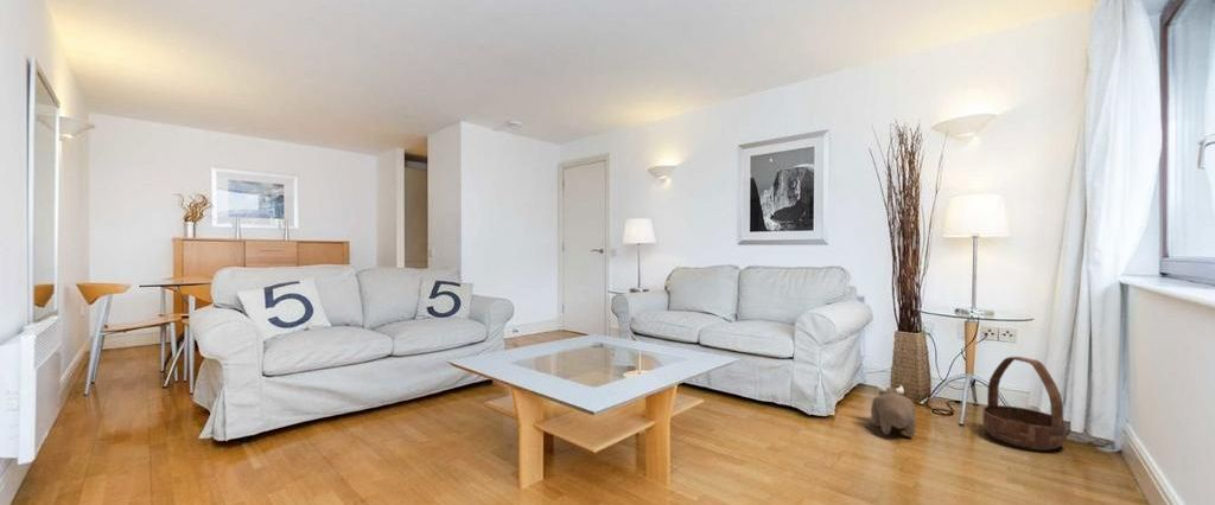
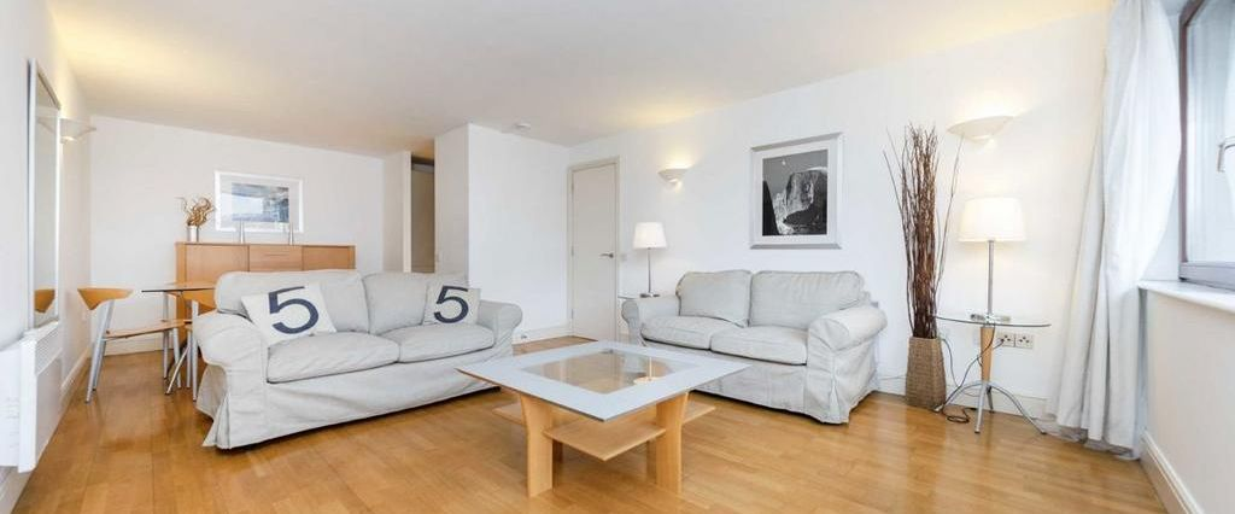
- plush toy (893, 409)
- basket (1023, 408)
